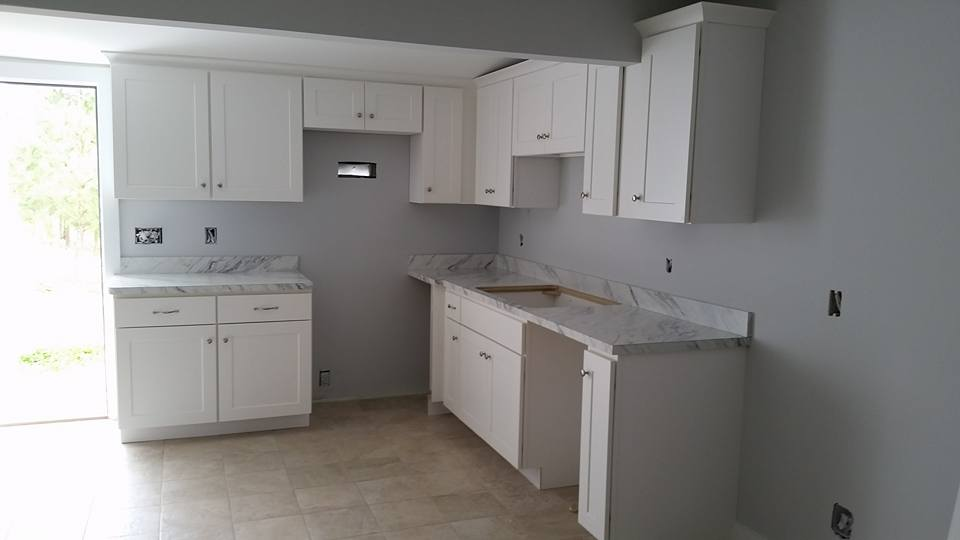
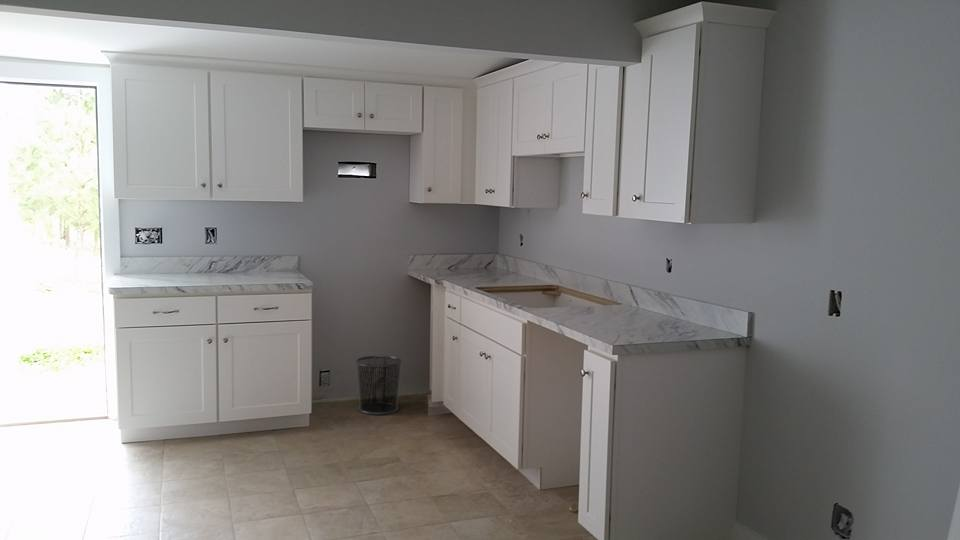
+ trash can (378, 384)
